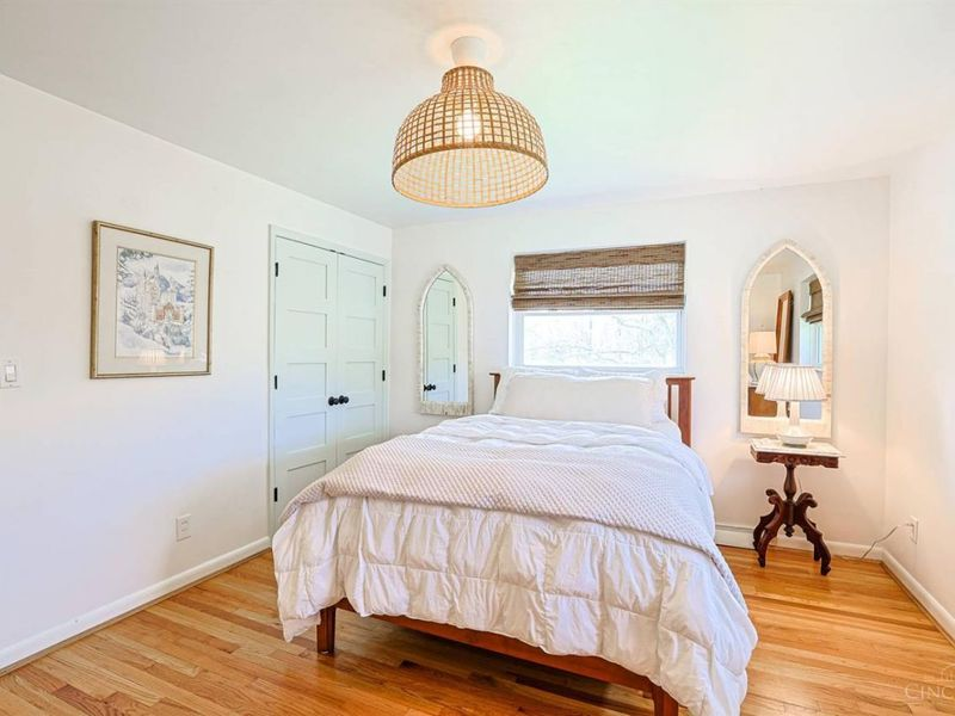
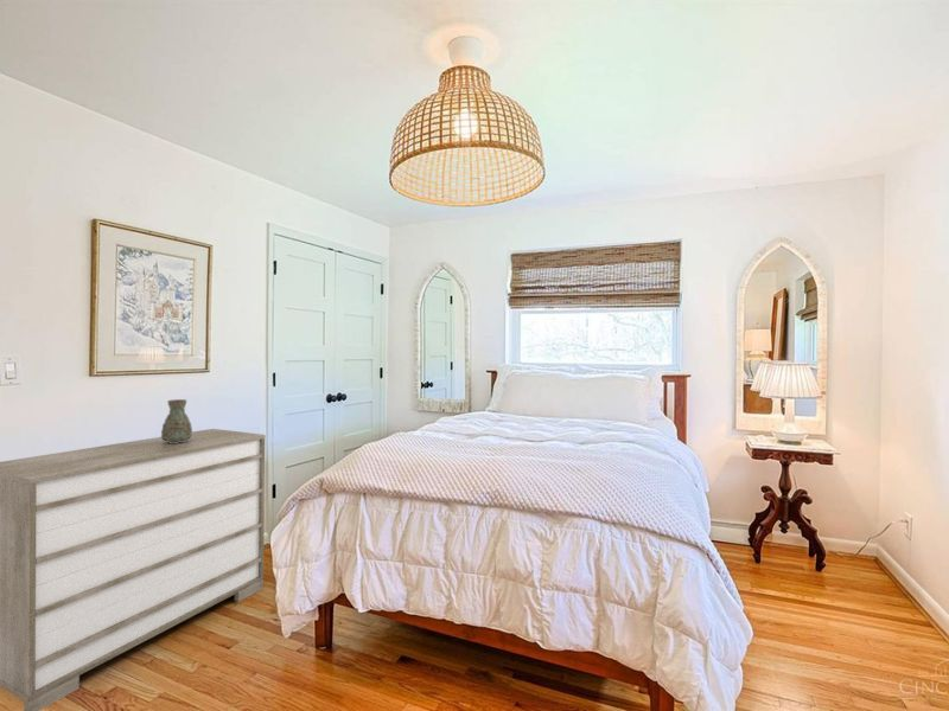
+ decorative vase (177, 421)
+ dresser (142, 537)
